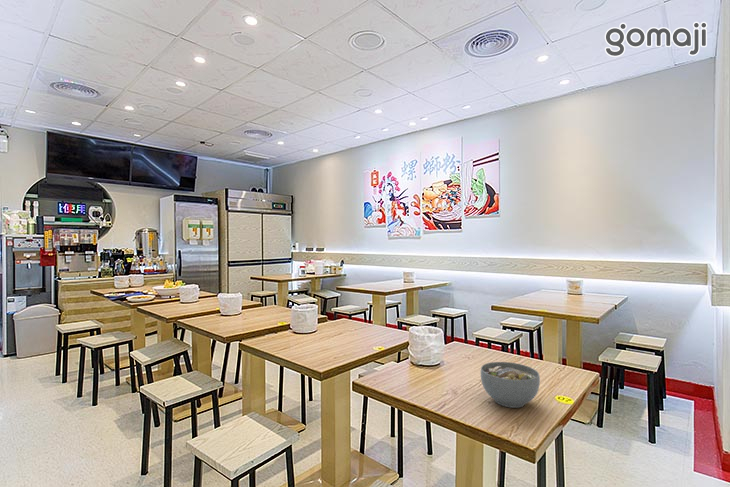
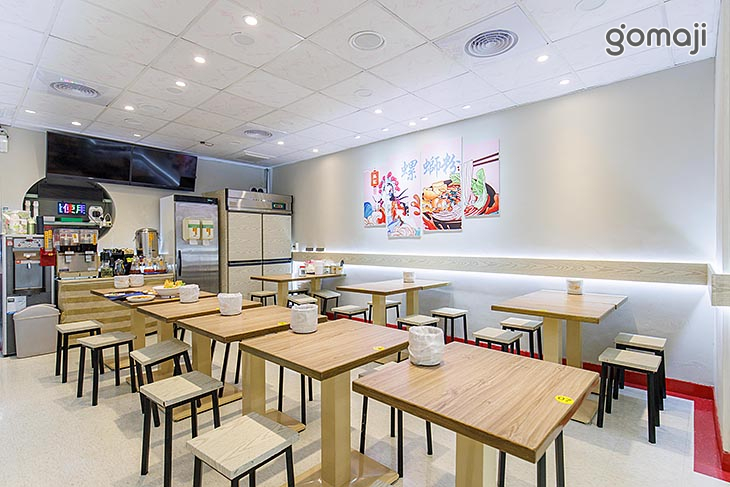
- soup bowl (509, 385)
